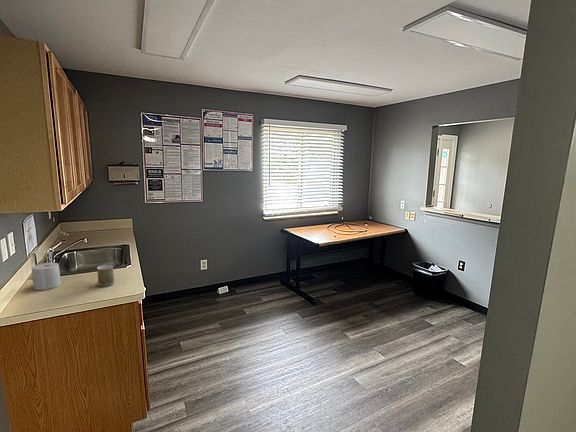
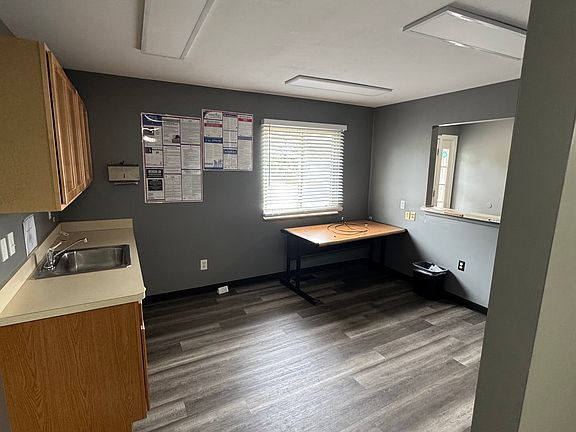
- mug (104, 274)
- paper towel roll (46, 275)
